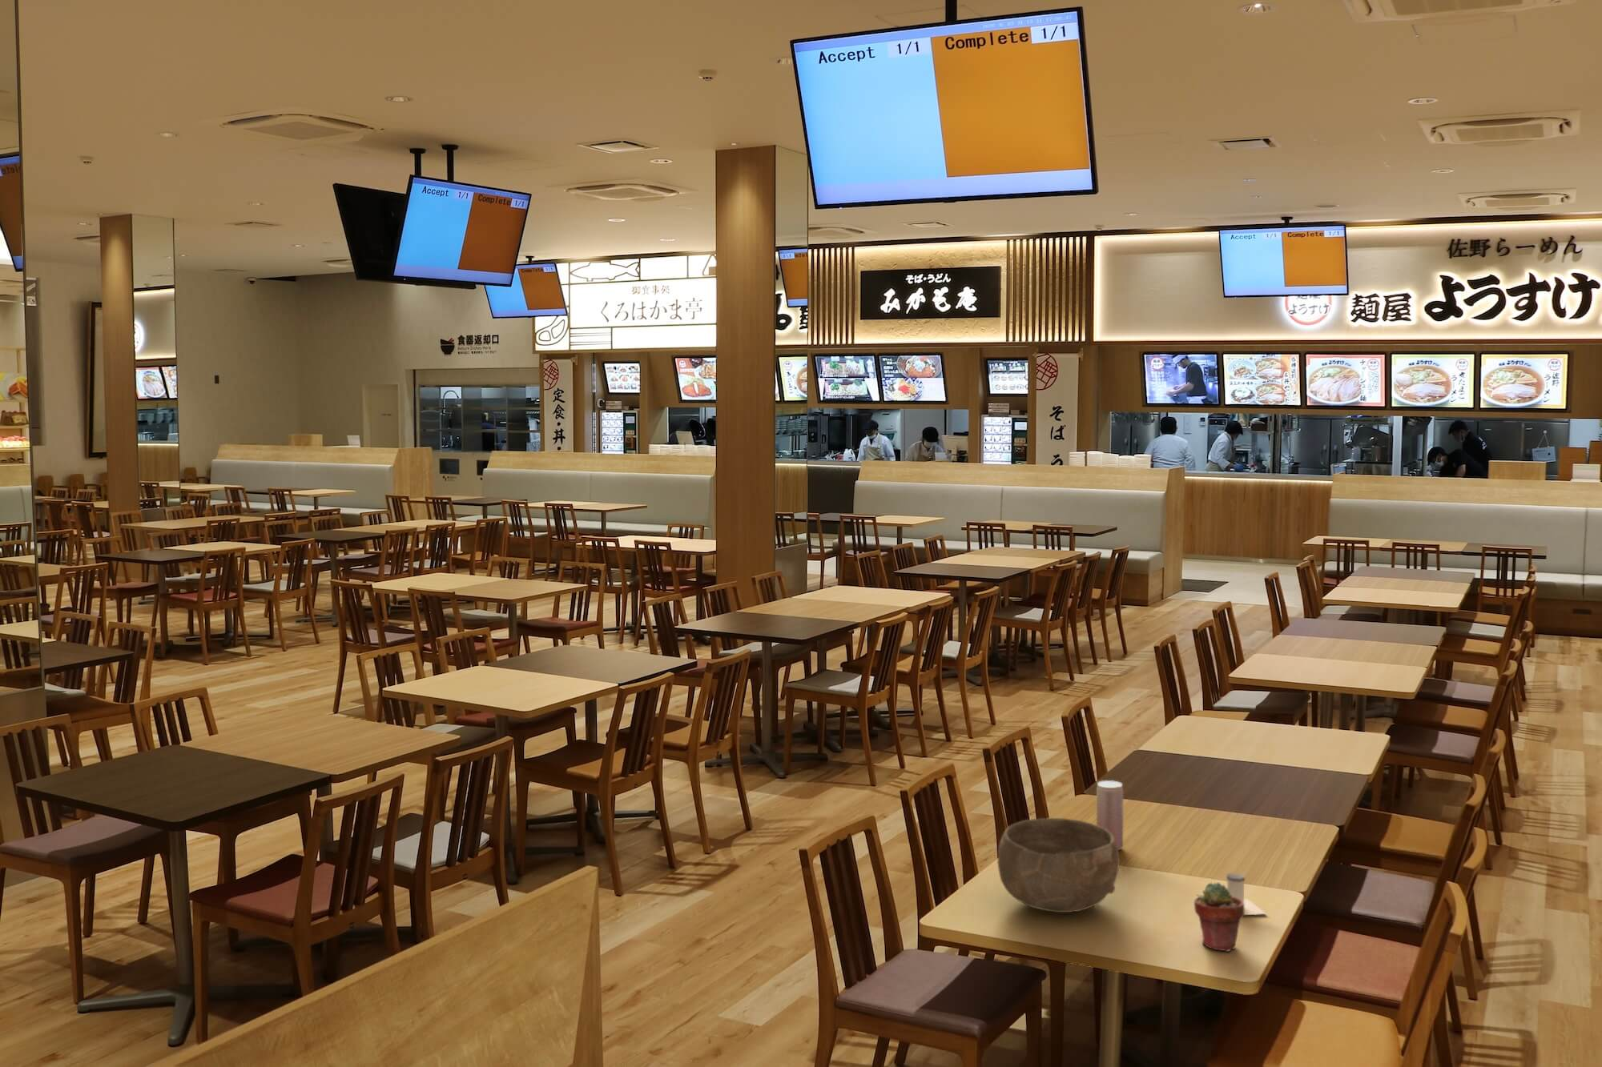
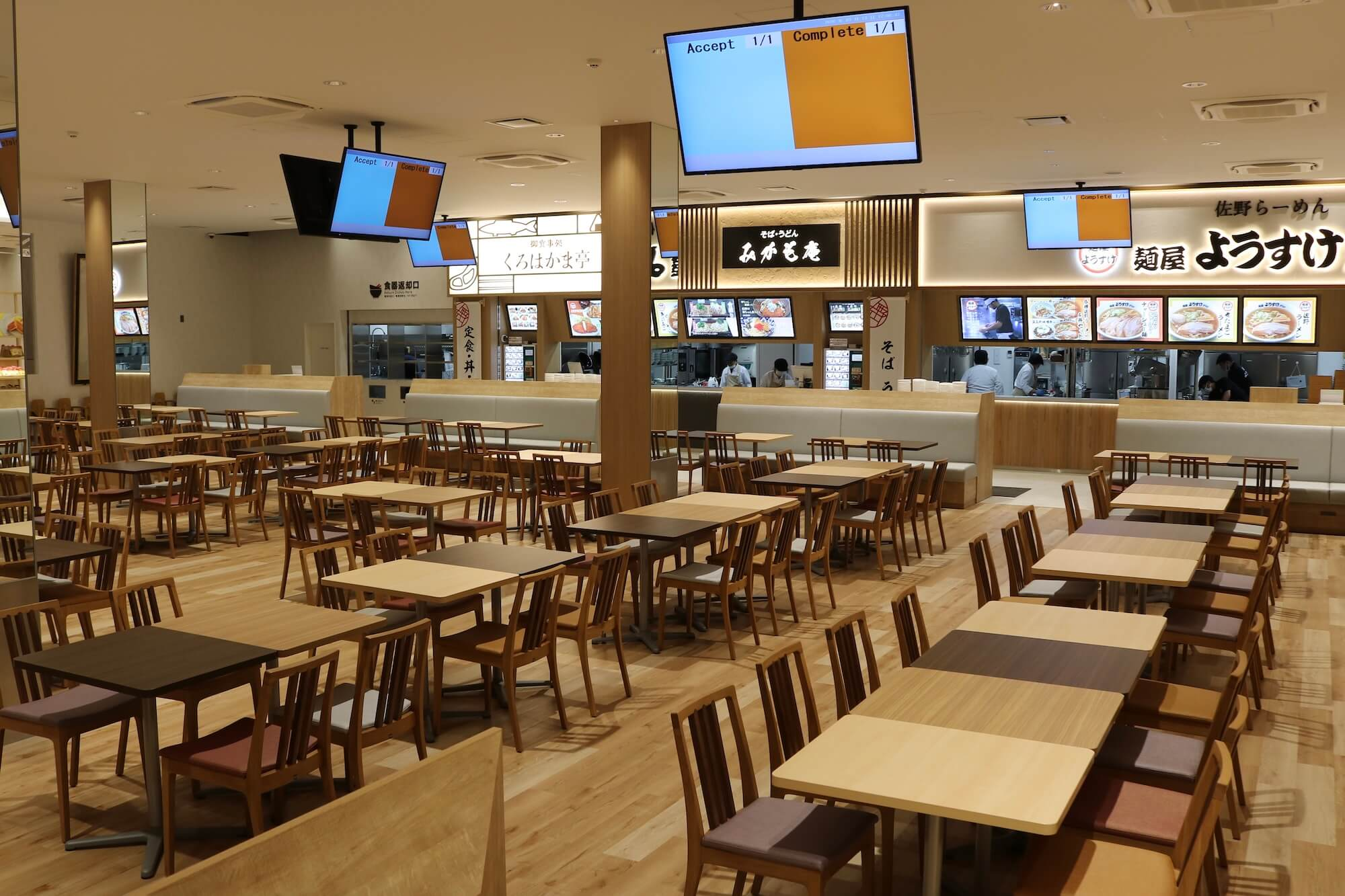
- salt shaker (1235, 891)
- potted succulent (1218, 913)
- bowl (1058, 869)
- beverage can (1109, 816)
